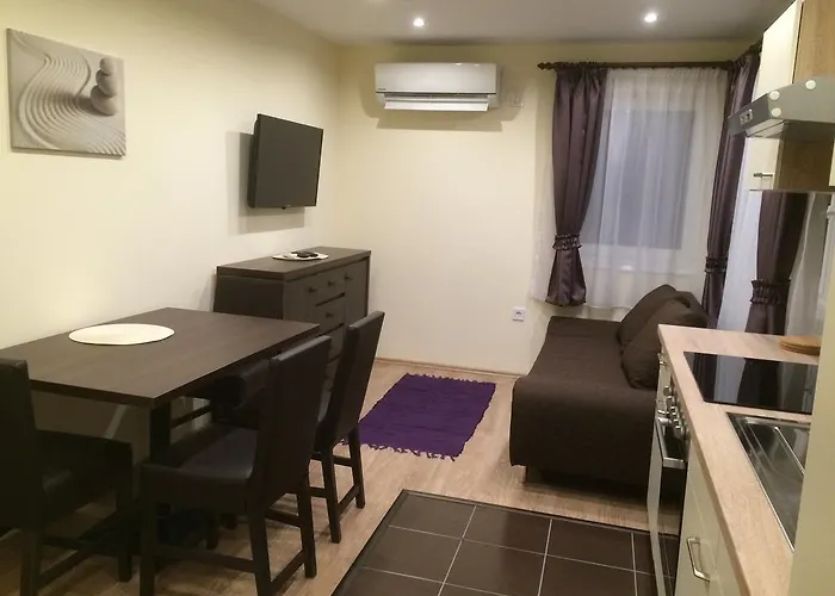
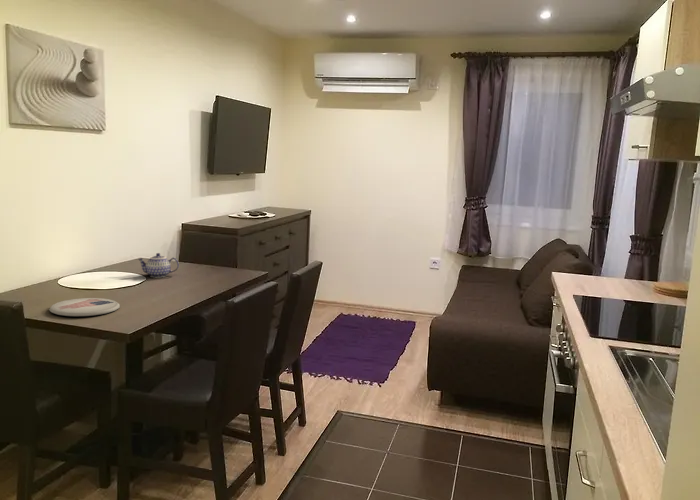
+ teapot (158, 264)
+ plate (85, 306)
